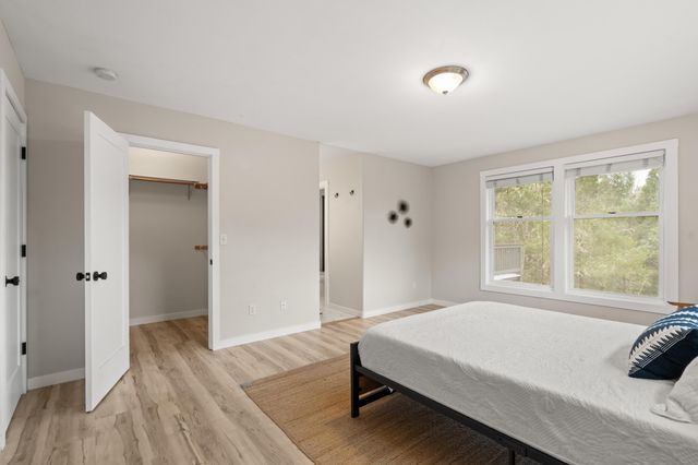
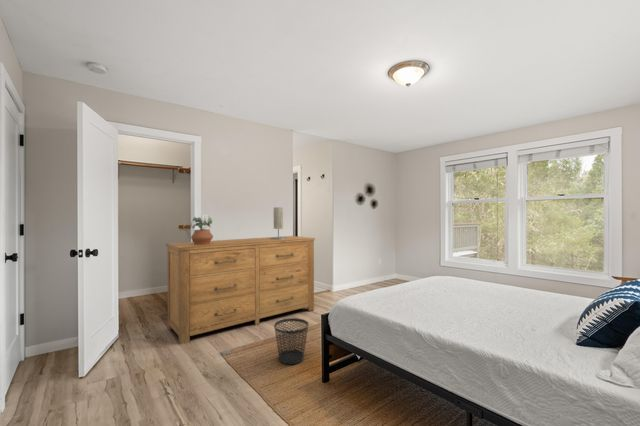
+ dresser (247, 279)
+ table lamp (278, 222)
+ wastebasket (291, 342)
+ potted plant (201, 229)
